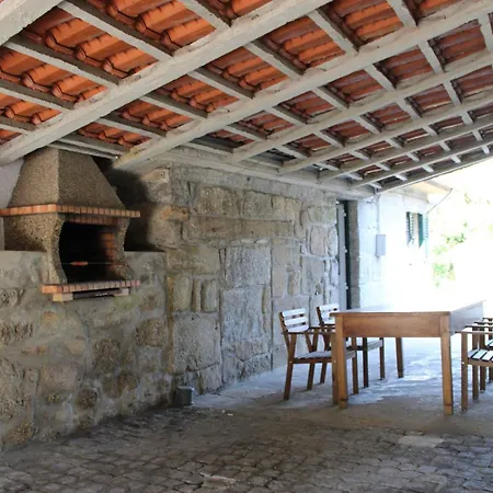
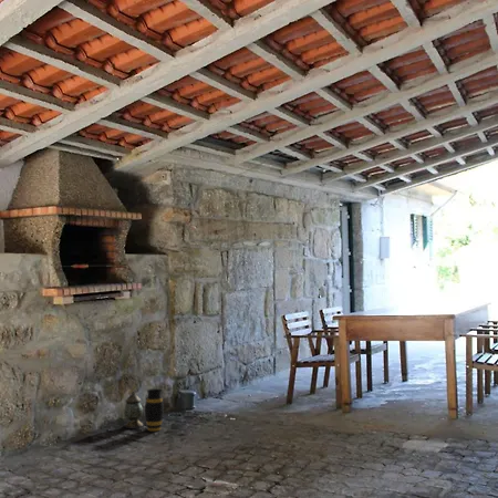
+ vase (154, 409)
+ lantern (133, 408)
